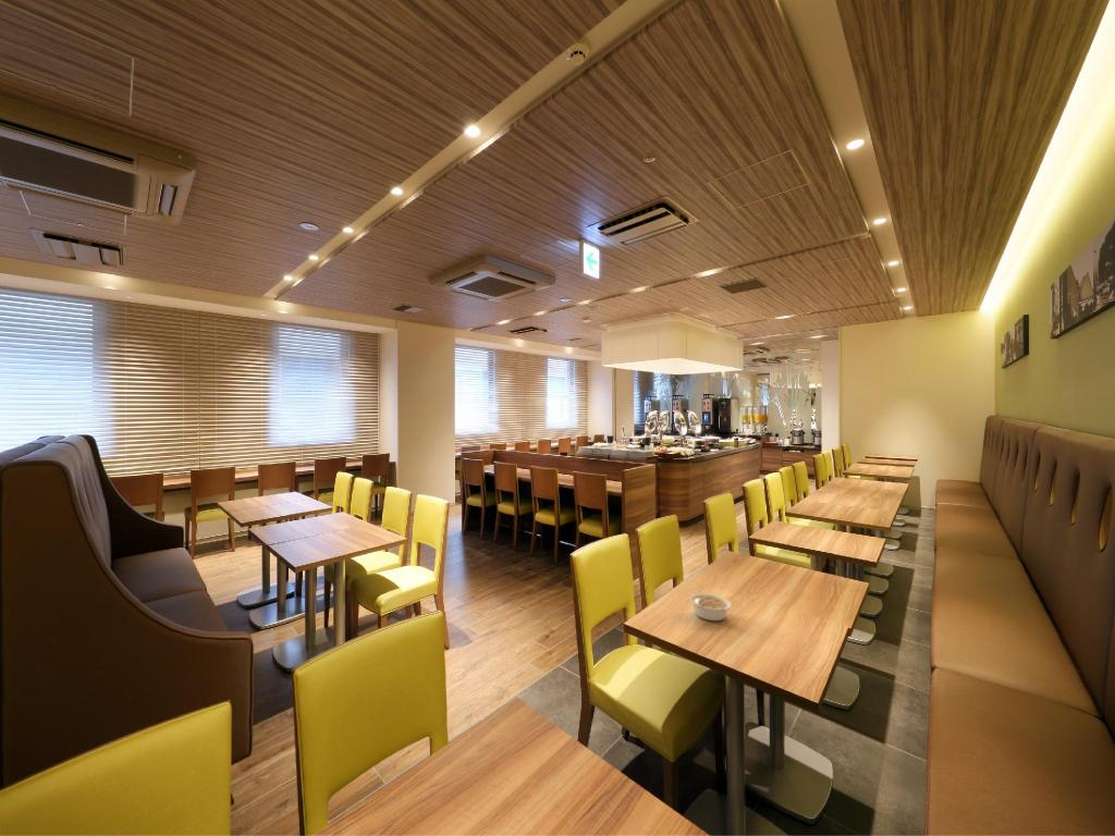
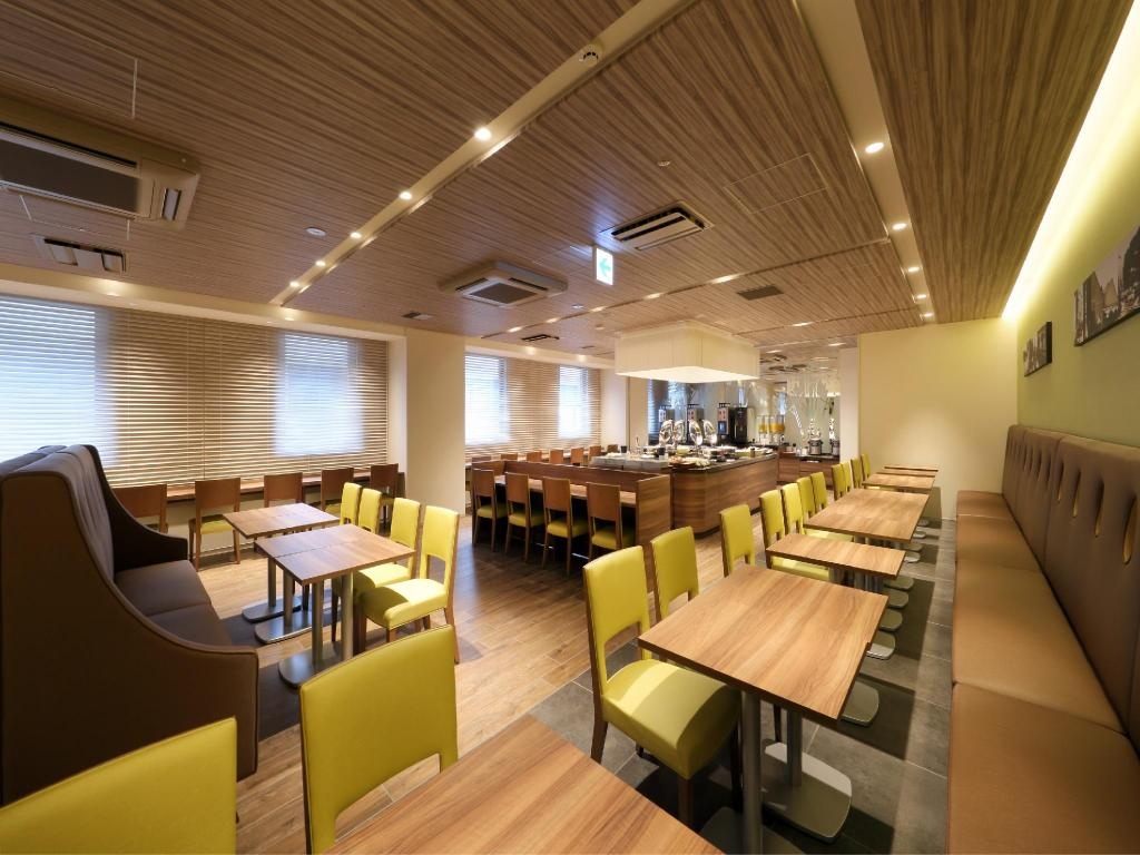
- legume (711, 606)
